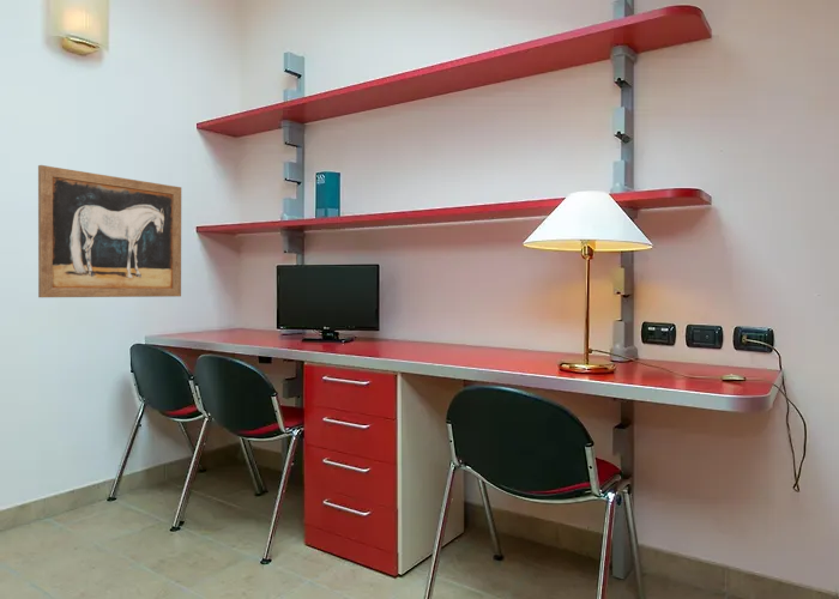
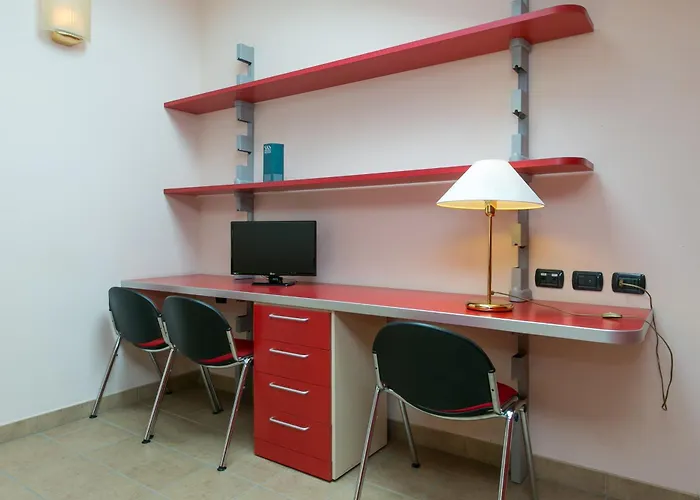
- wall art (116, 237)
